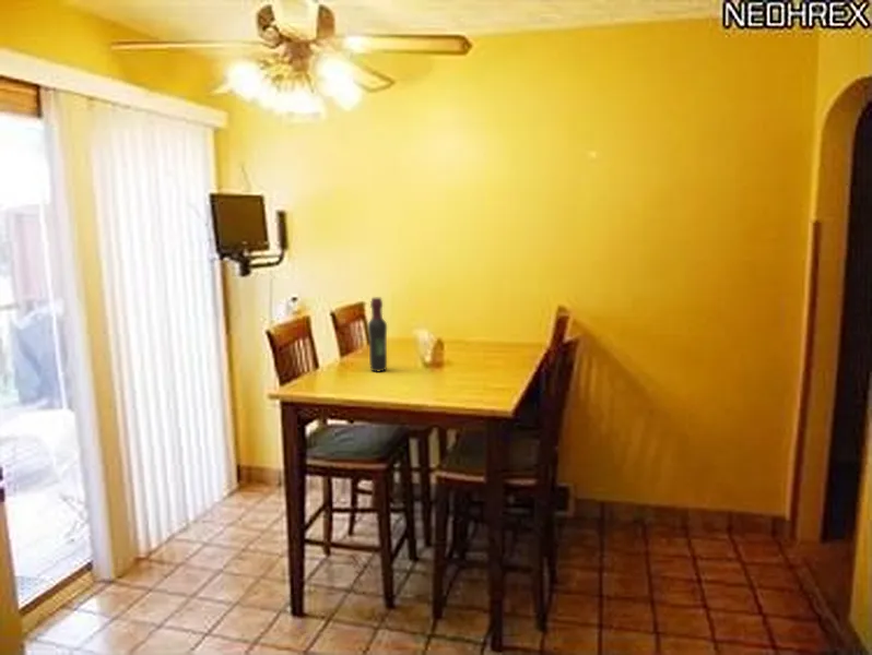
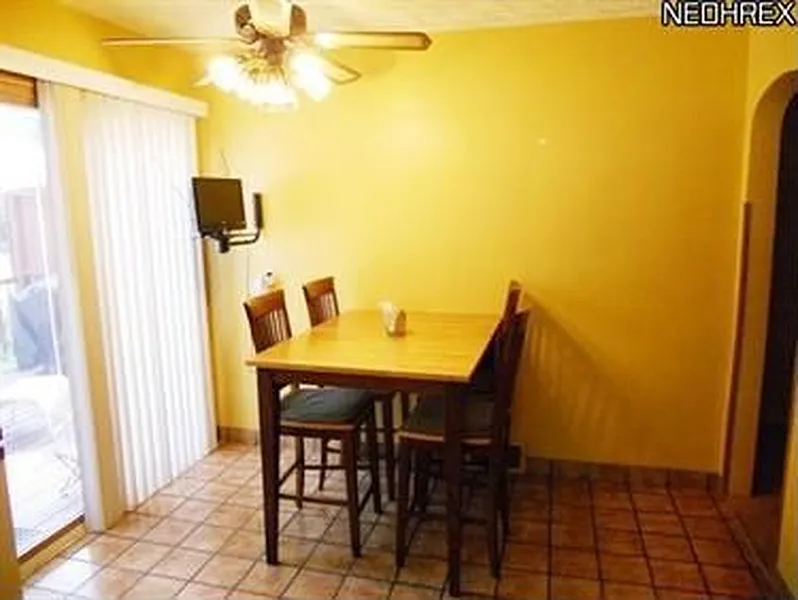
- wine bottle (377, 334)
